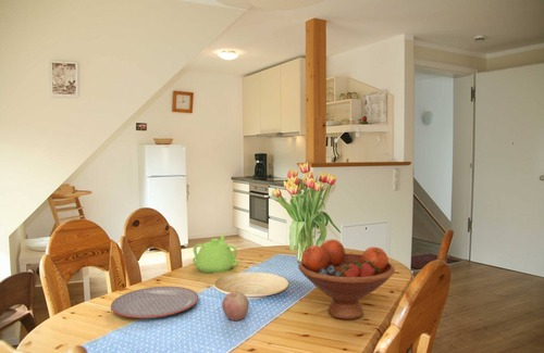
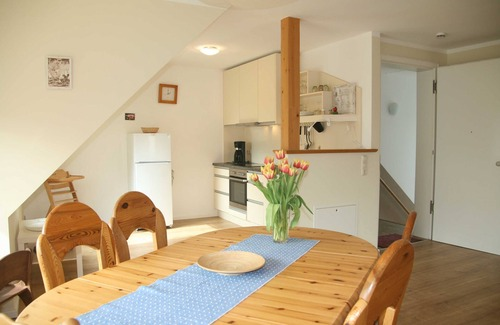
- plate (156, 303)
- teapot (217, 252)
- apple (235, 305)
- fruit bowl (345, 279)
